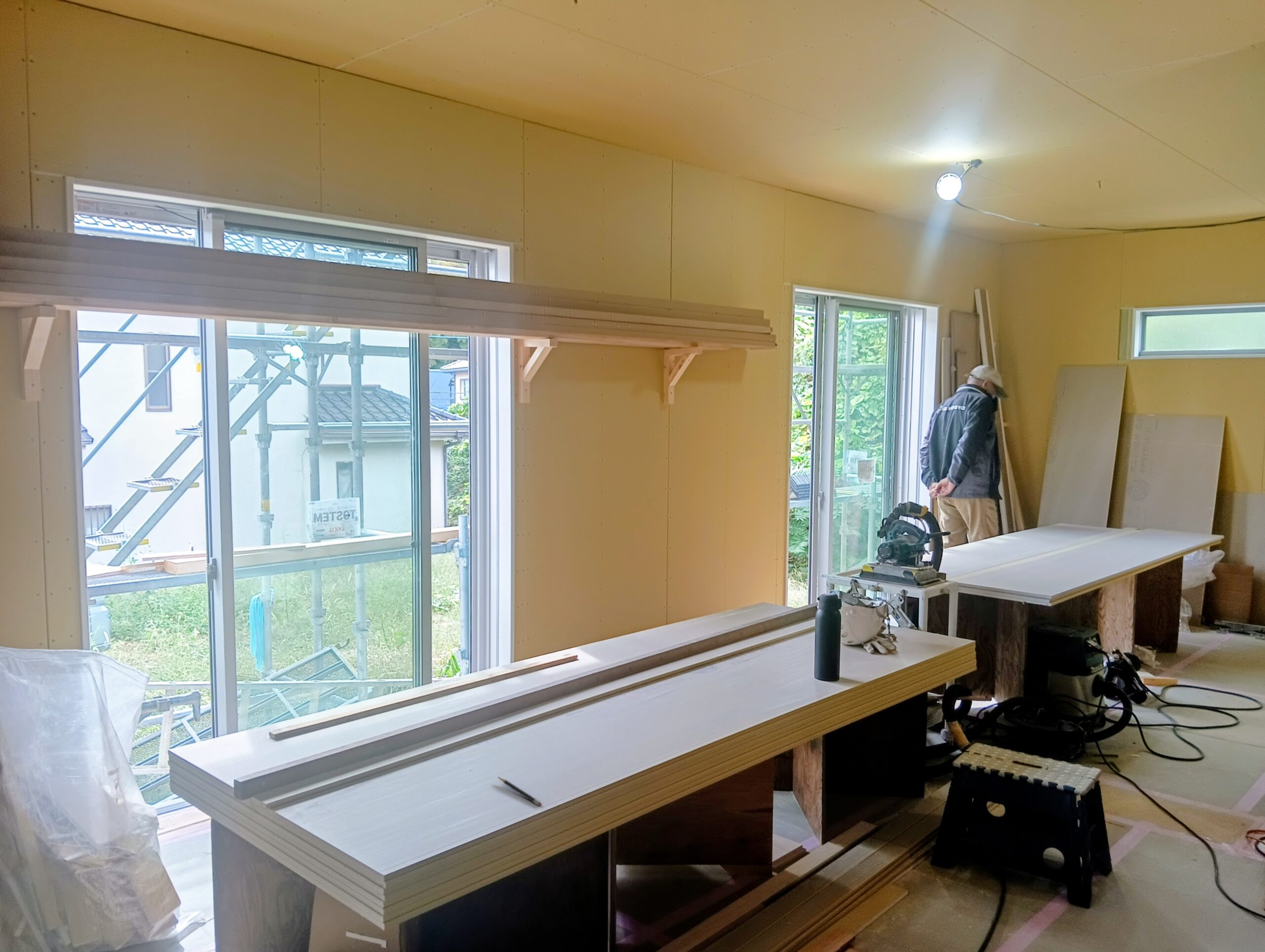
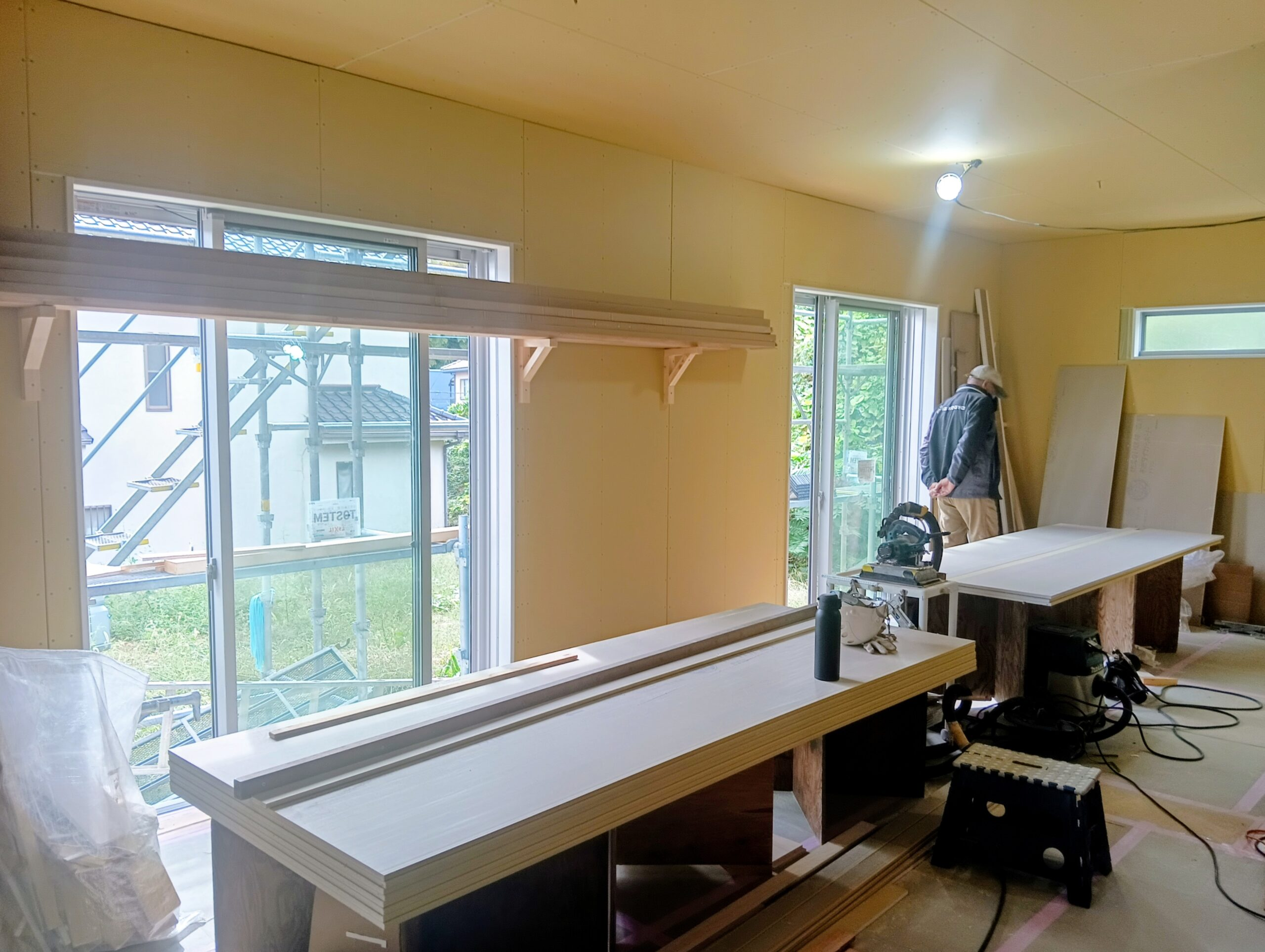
- pencil (518, 790)
